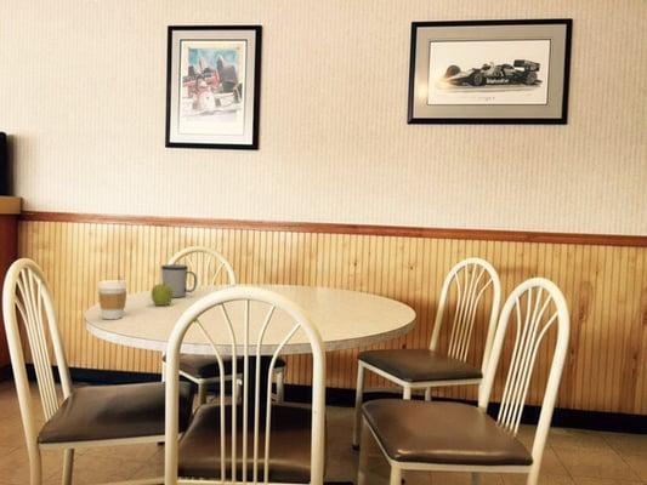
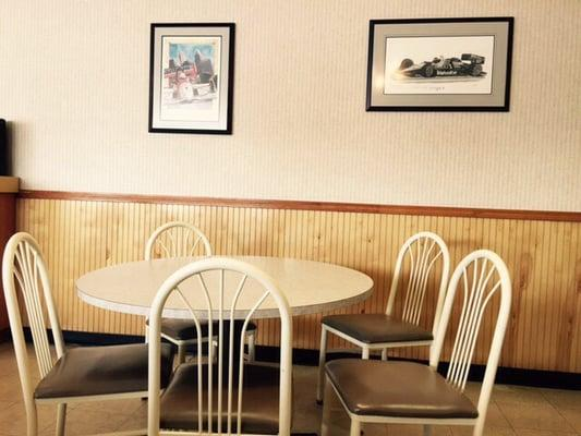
- coffee cup (112, 298)
- fruit (161, 293)
- mug (176, 280)
